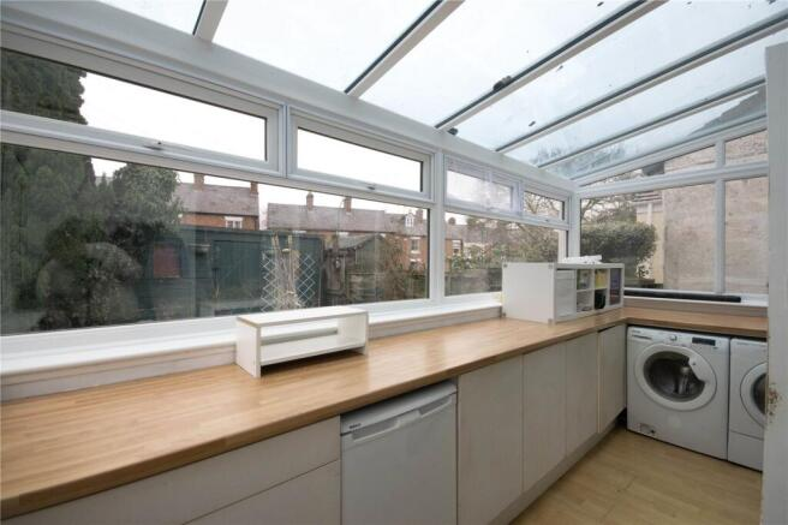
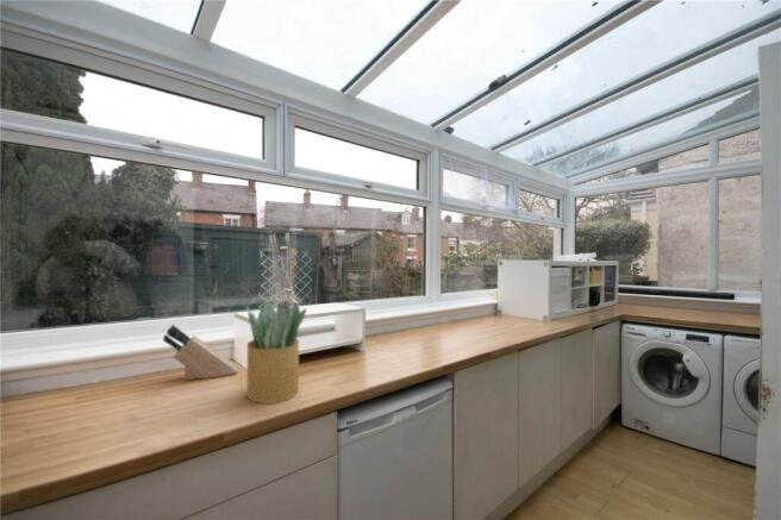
+ potted plant (273, 346)
+ knife block (201, 349)
